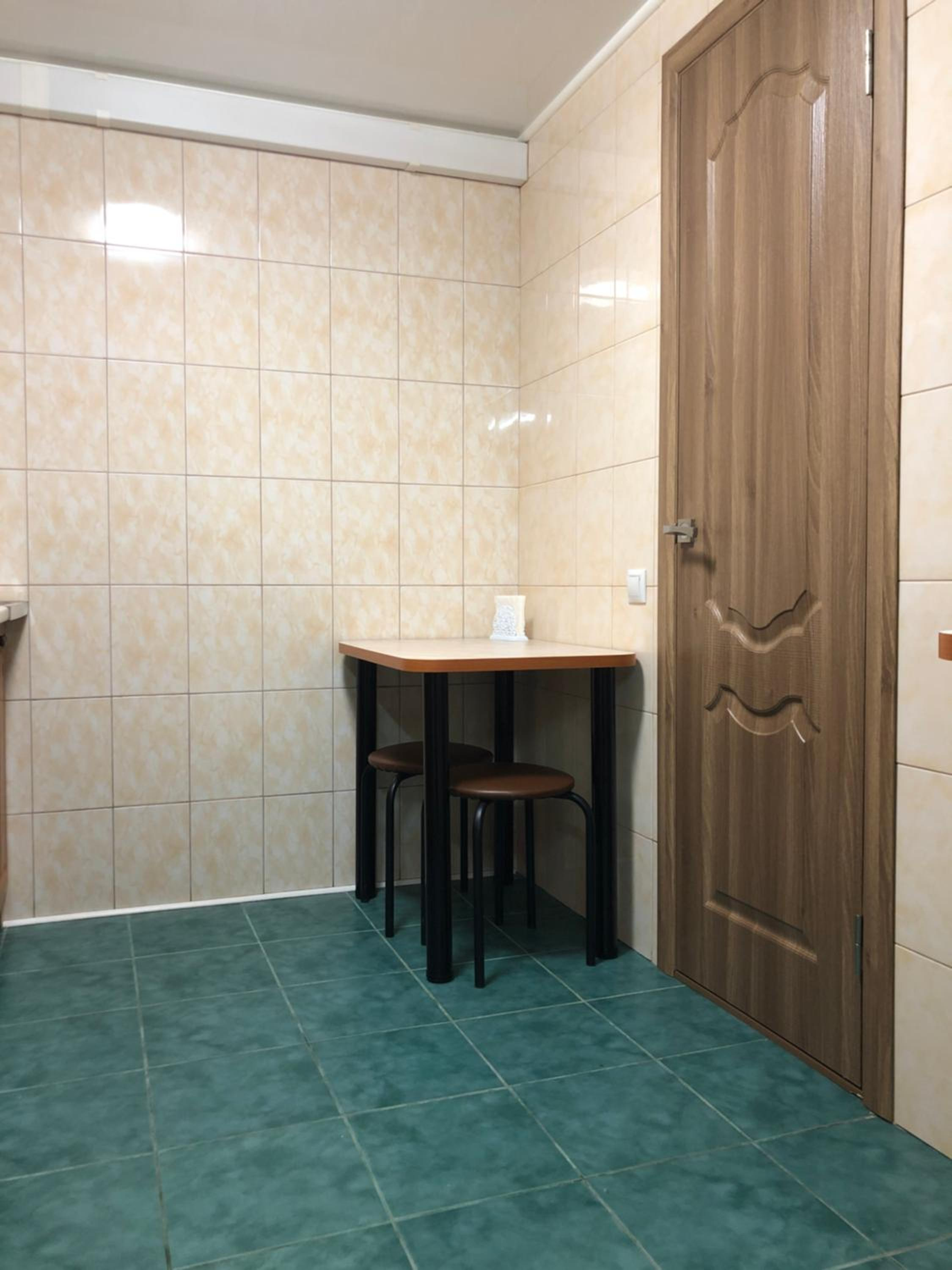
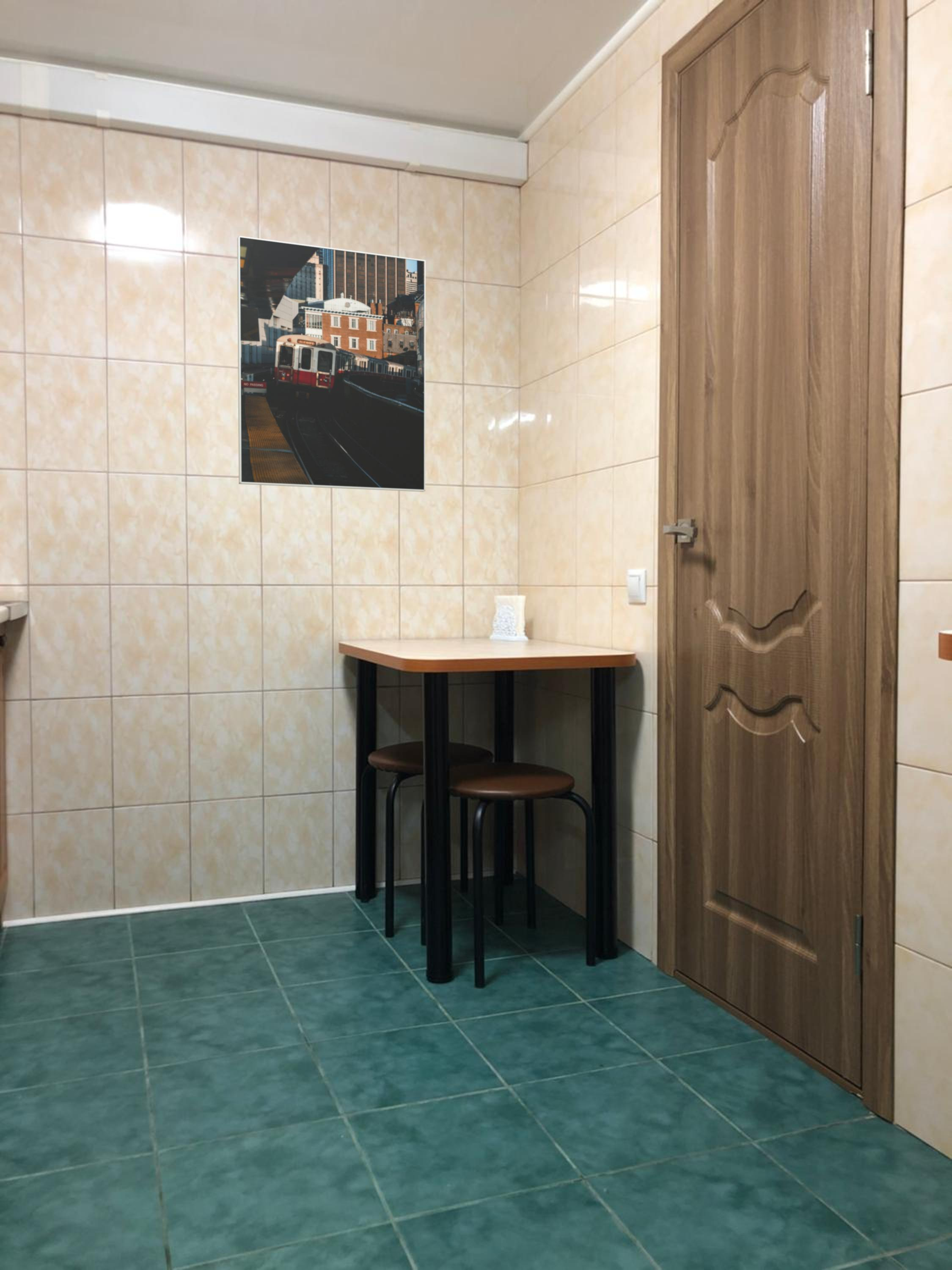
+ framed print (334, 369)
